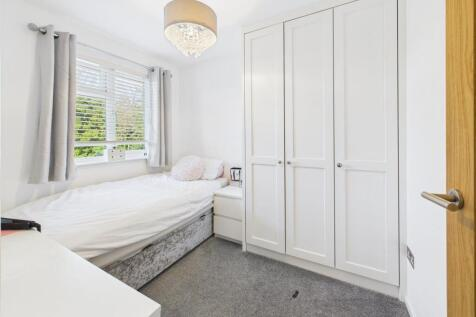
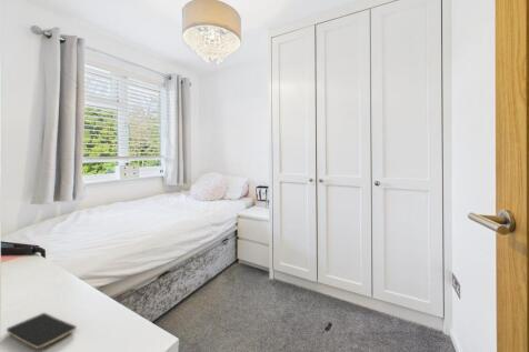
+ smartphone (41, 329)
